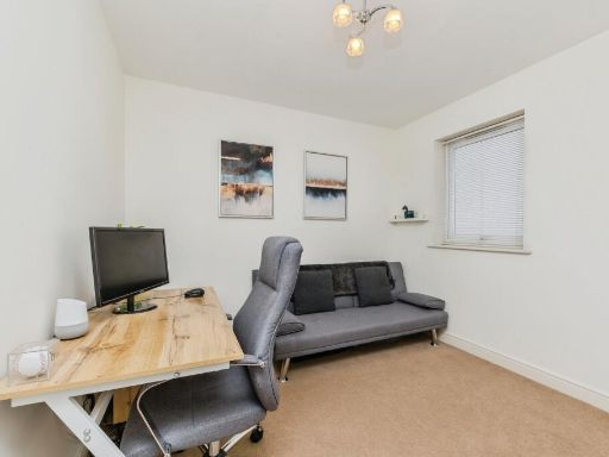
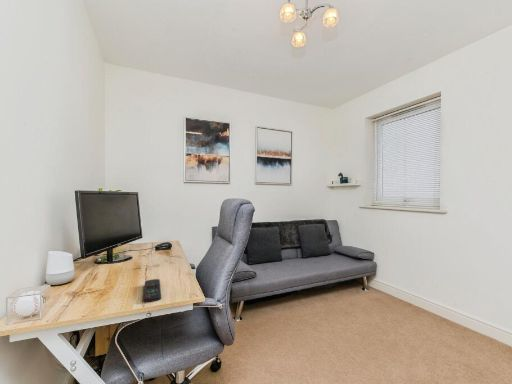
+ remote control (152, 289)
